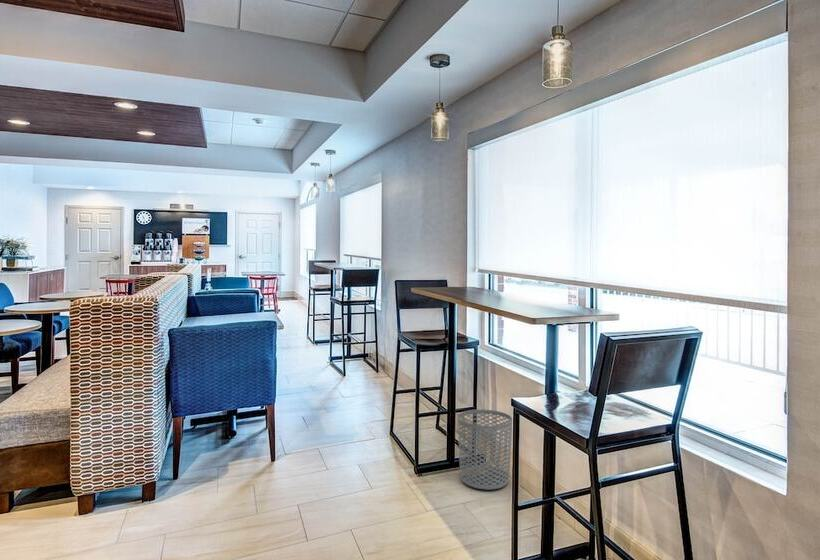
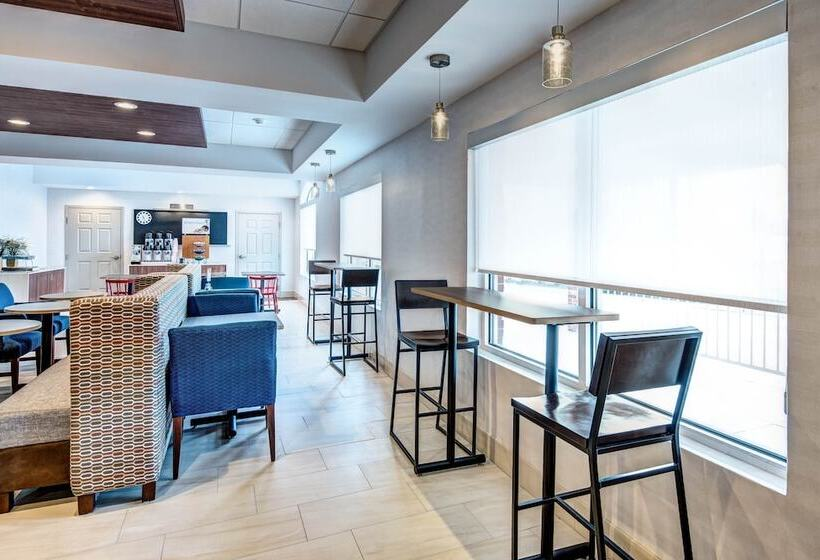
- waste bin (484, 448)
